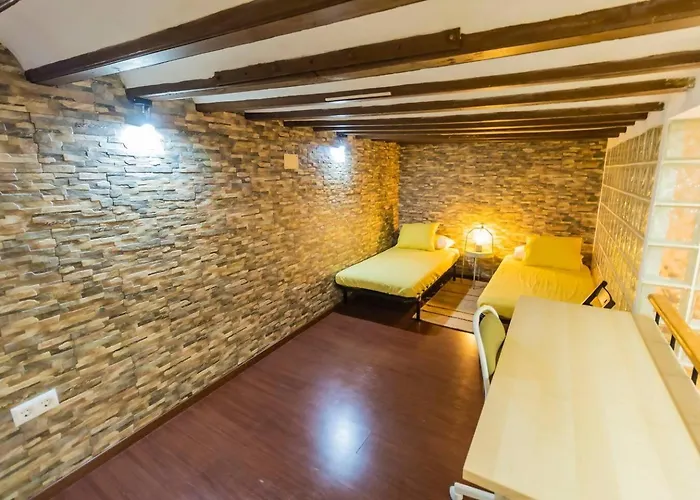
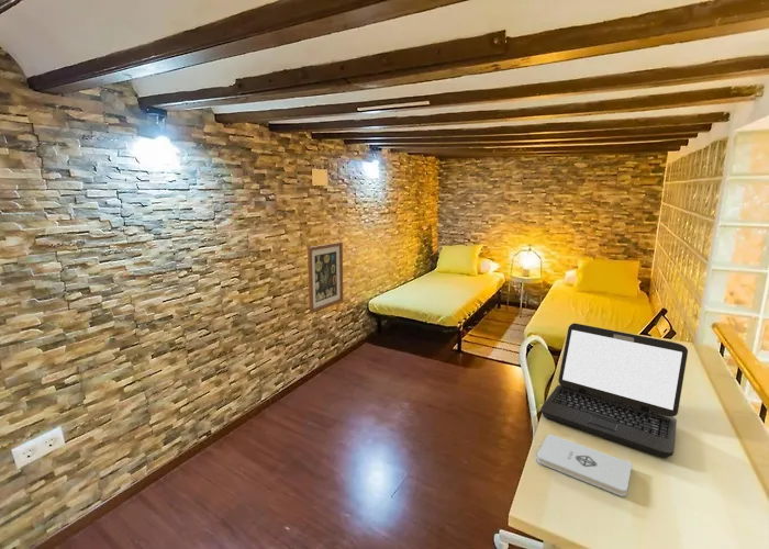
+ laptop (612, 381)
+ wall art (326, 276)
+ notepad (582, 462)
